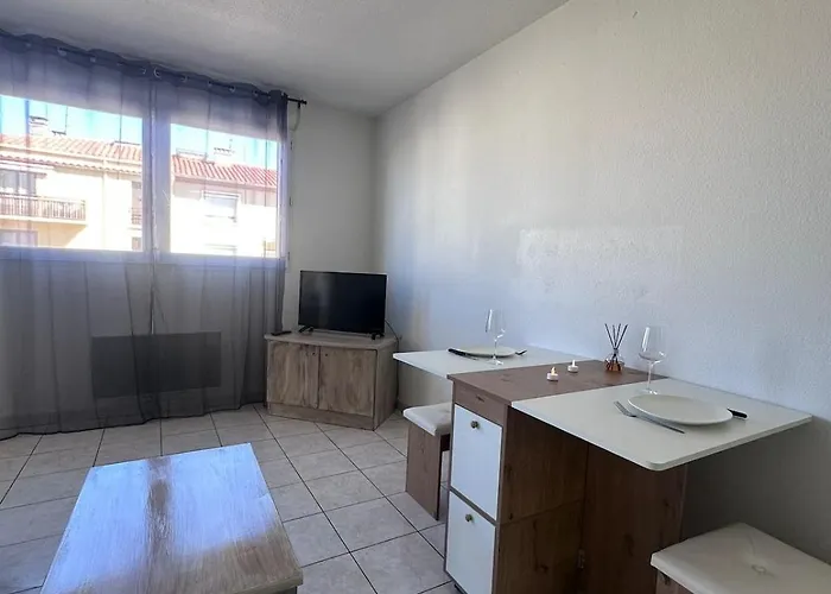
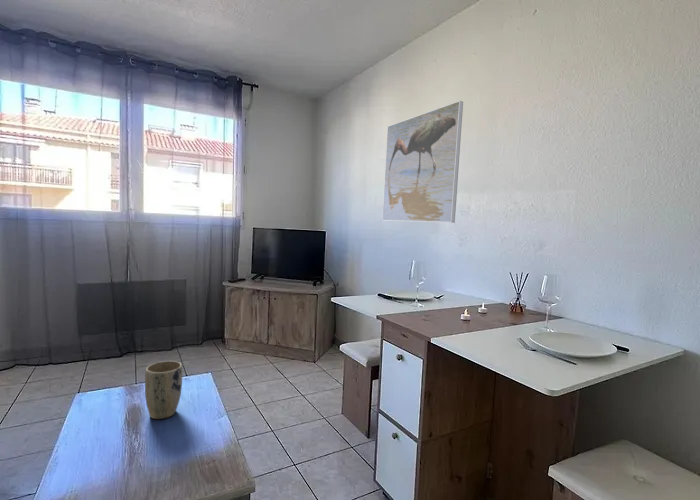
+ plant pot (163, 390)
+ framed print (417, 169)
